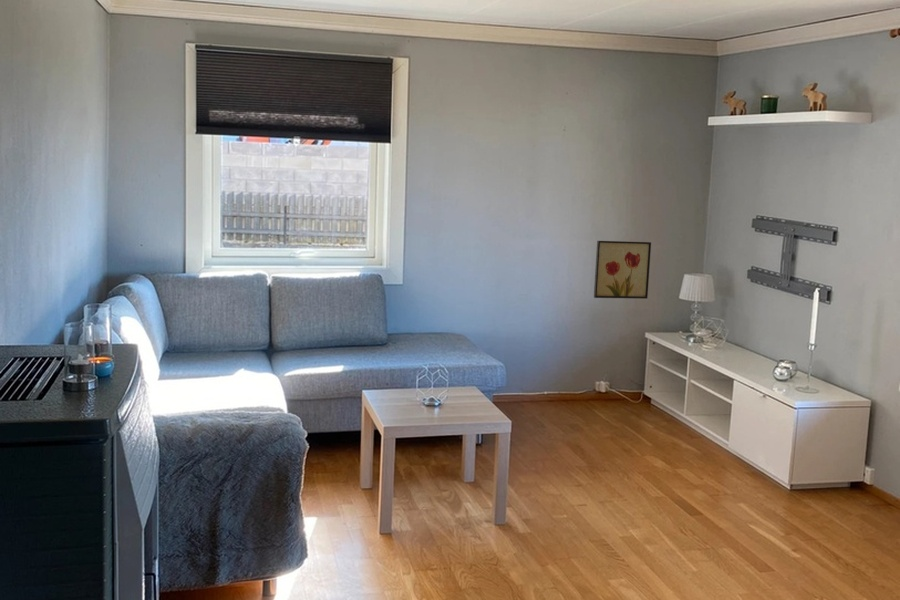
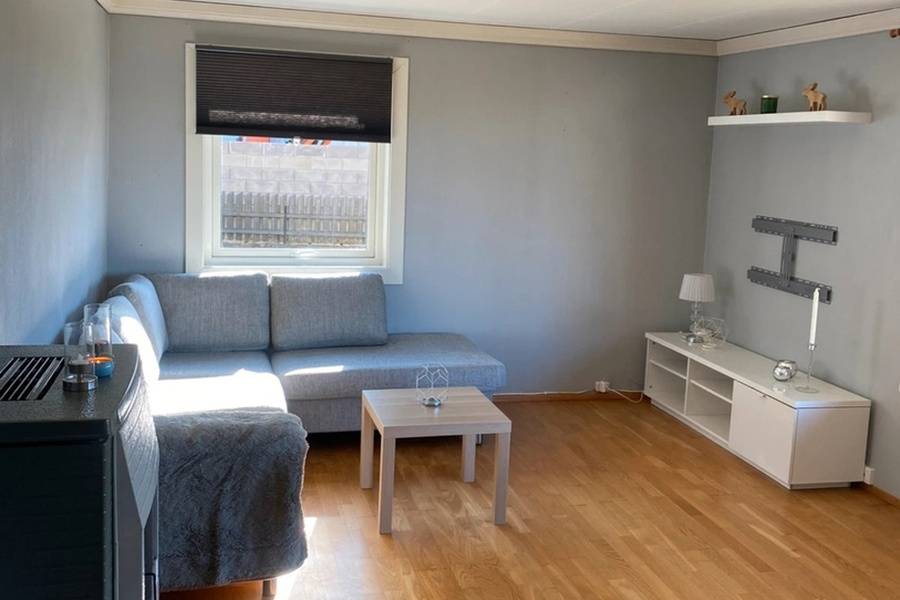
- wall art (621, 269)
